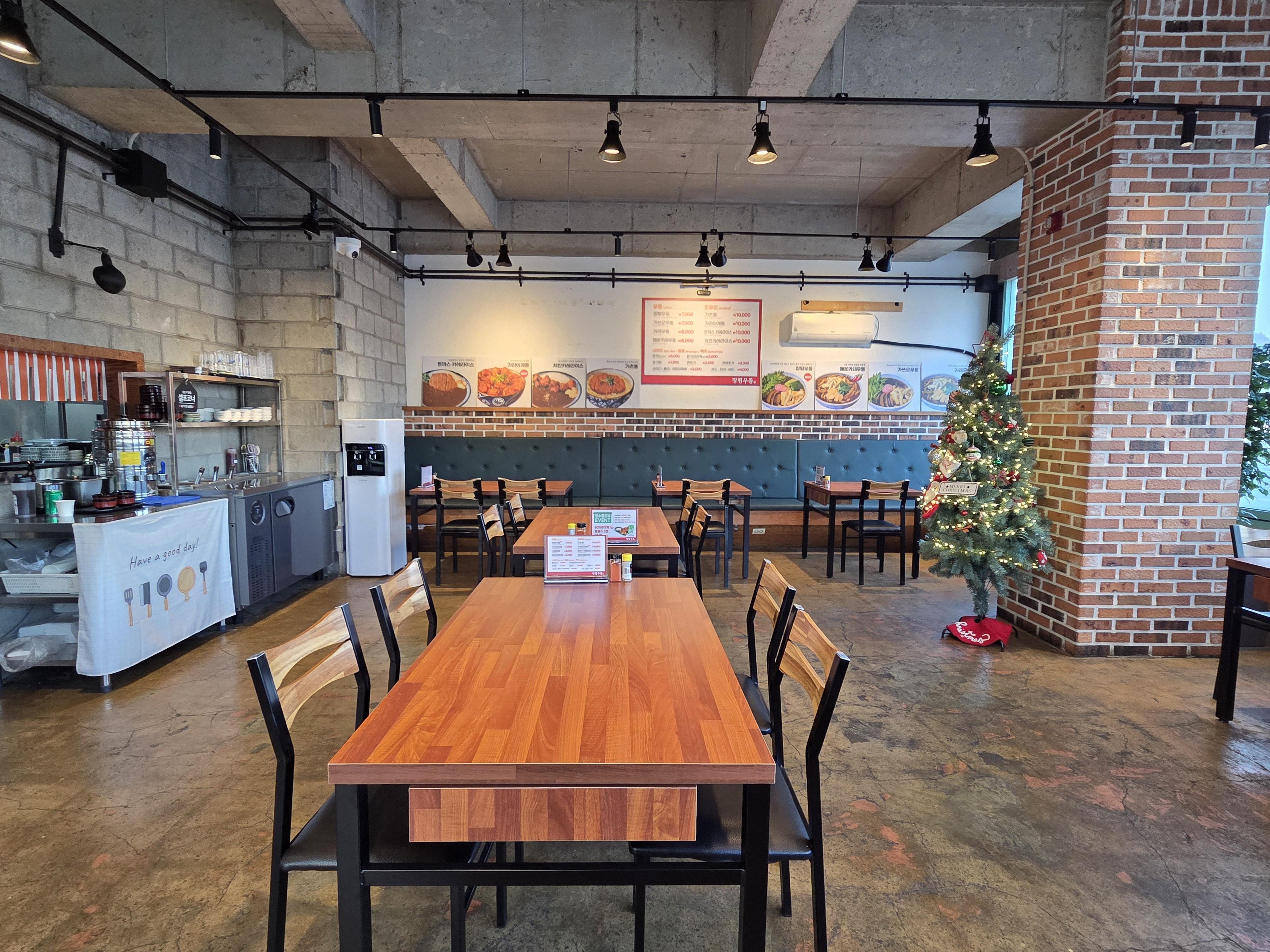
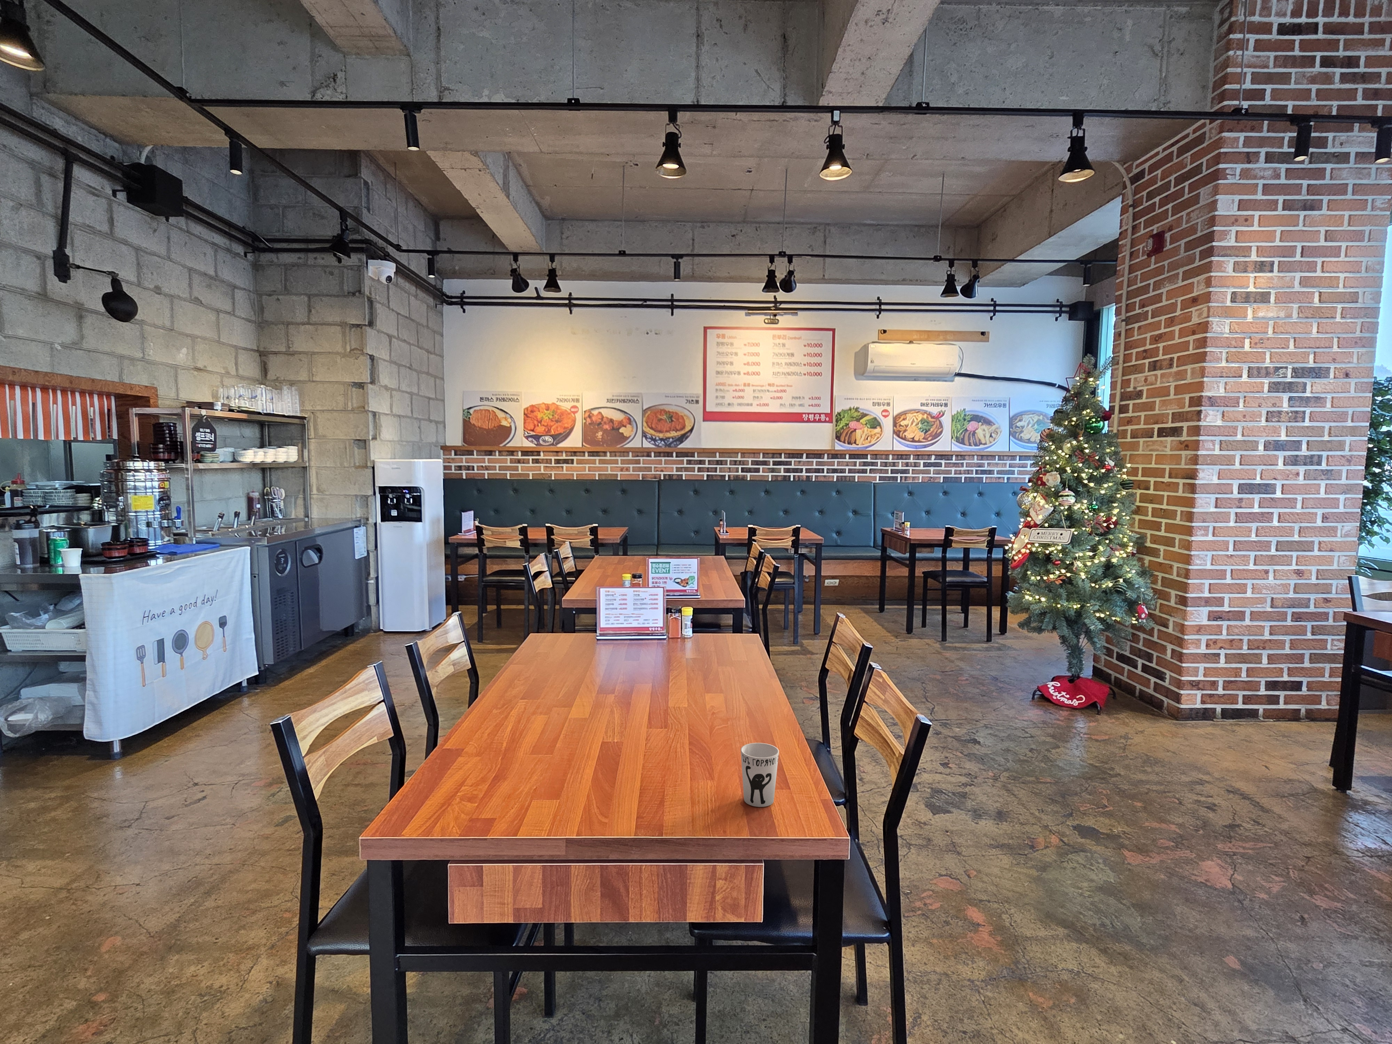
+ cup (758, 775)
